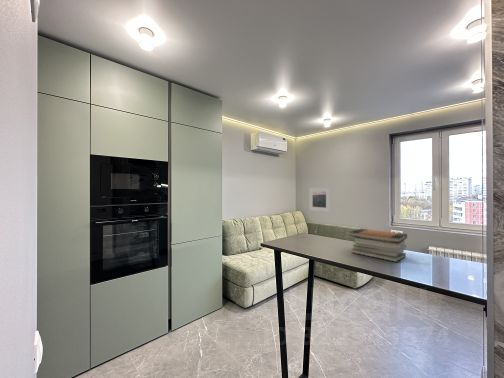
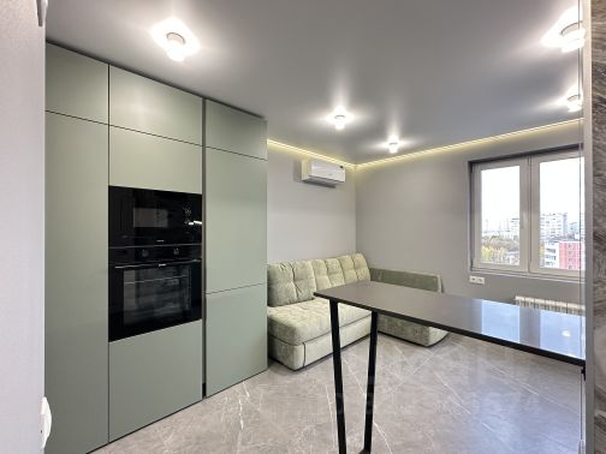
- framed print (319, 199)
- book stack (378, 243)
